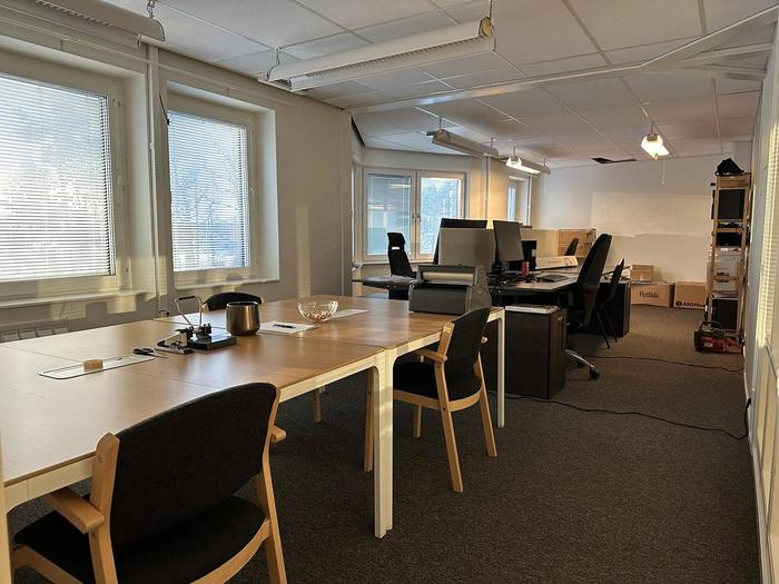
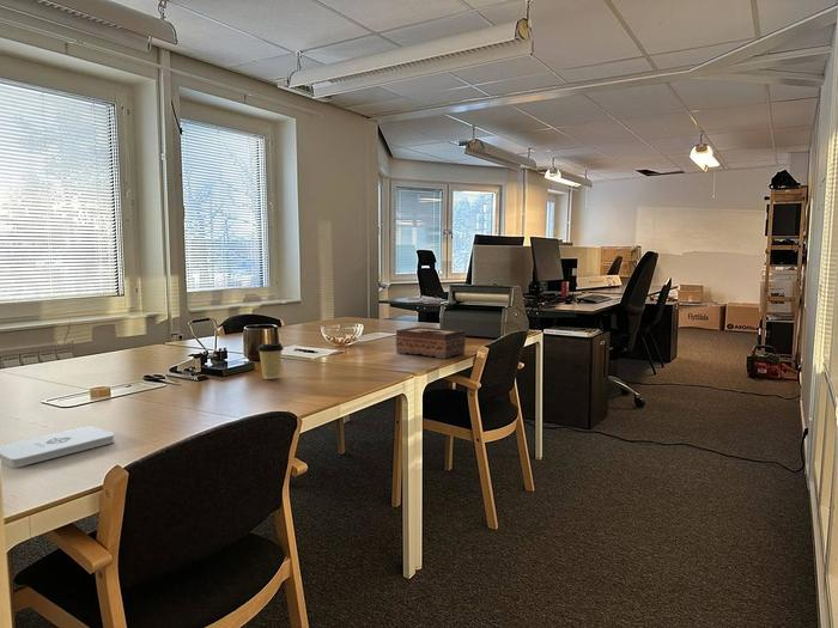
+ coffee cup (271, 360)
+ tissue box (430, 341)
+ notepad (55, 444)
